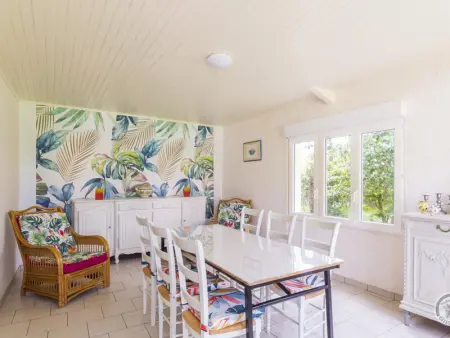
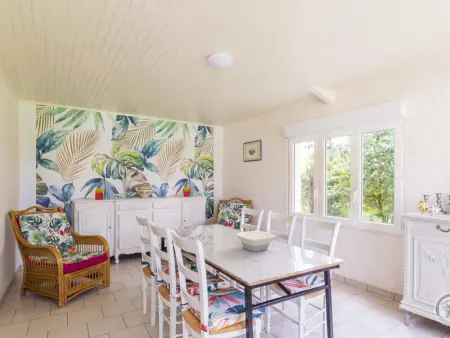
+ bowl (255, 241)
